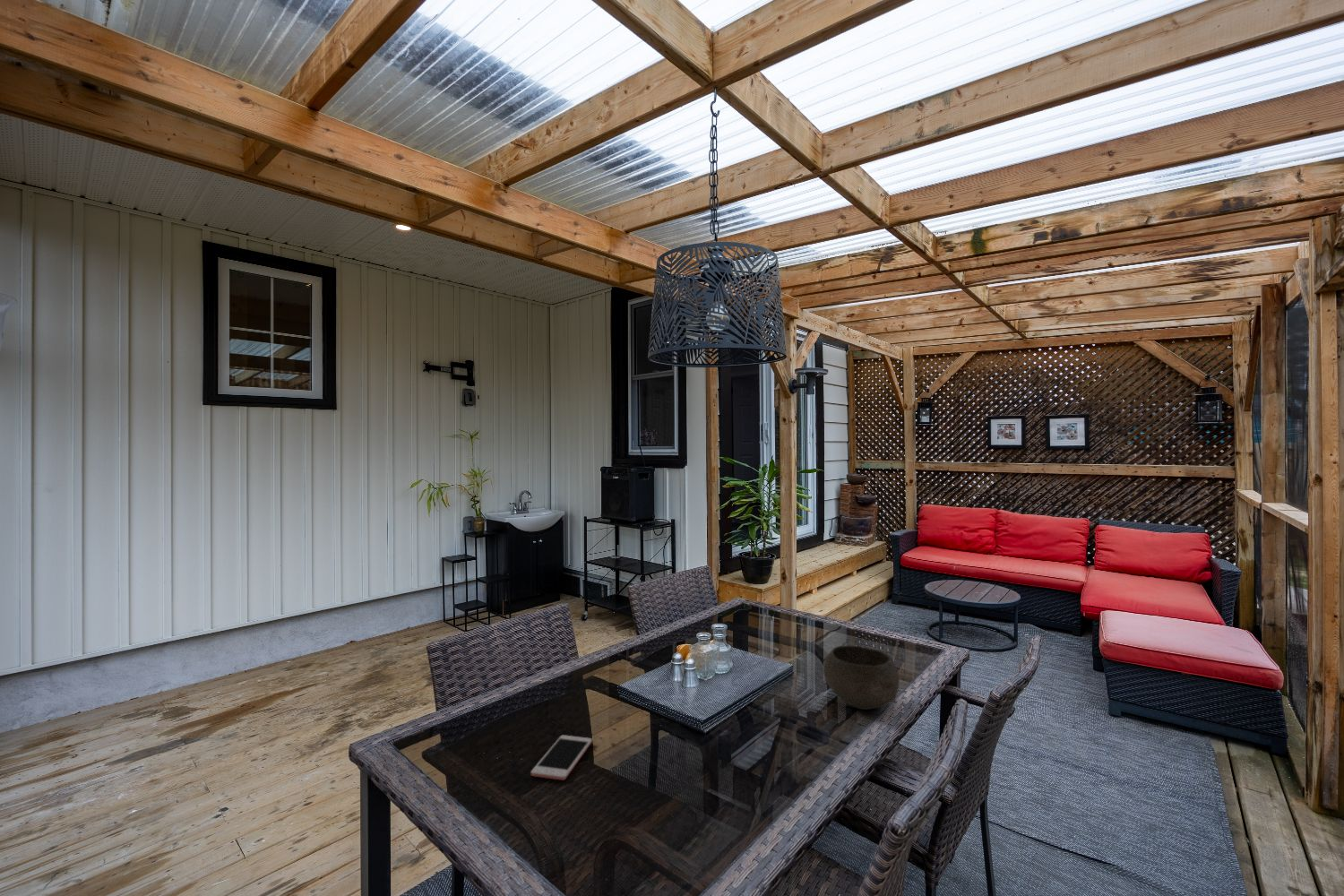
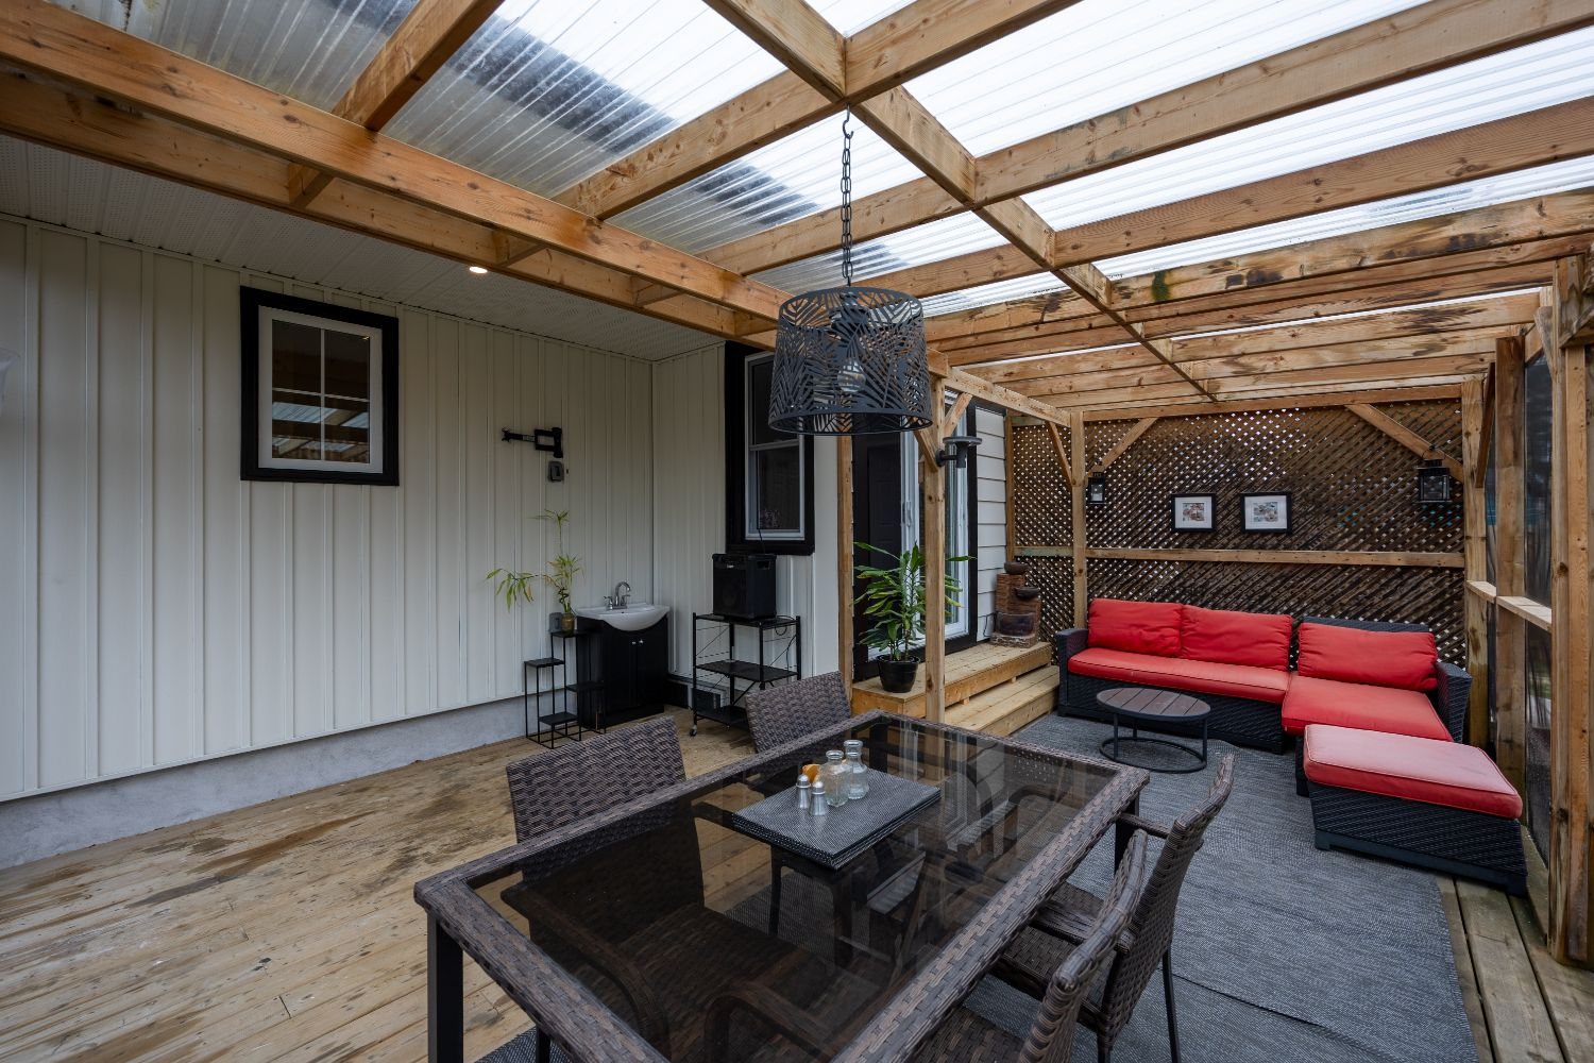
- bowl (860, 678)
- cell phone (563, 755)
